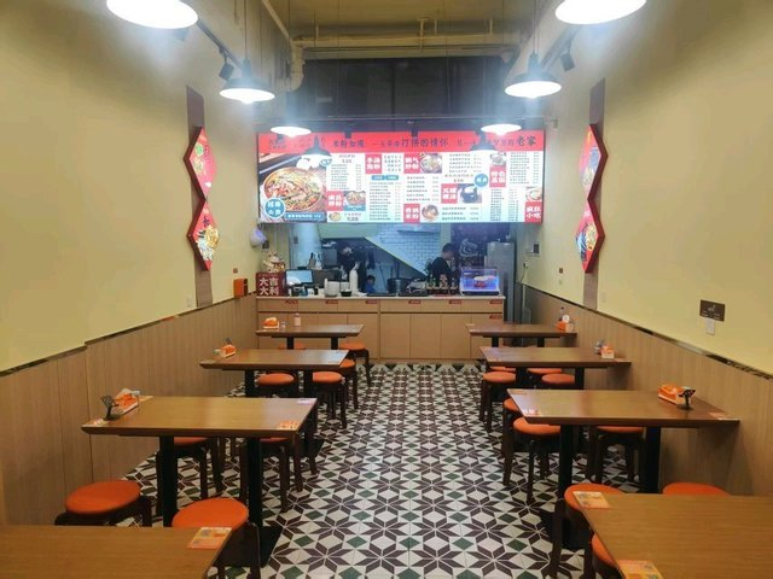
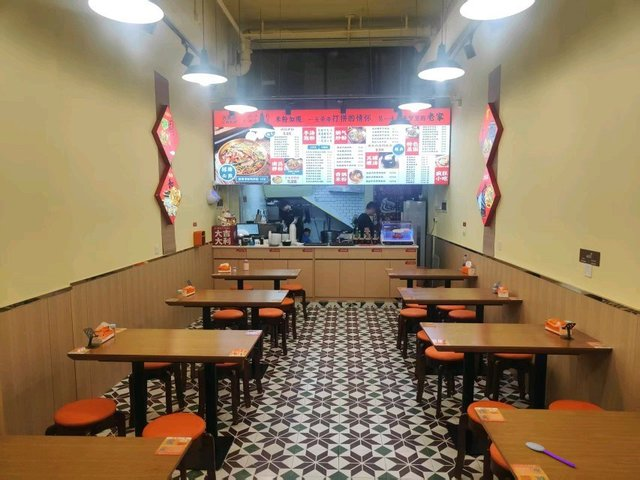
+ spoon (549, 453)
